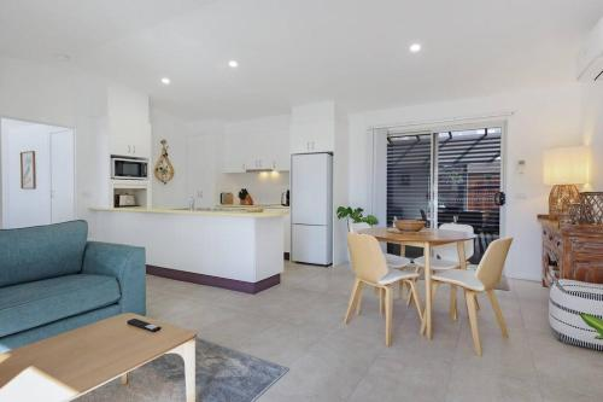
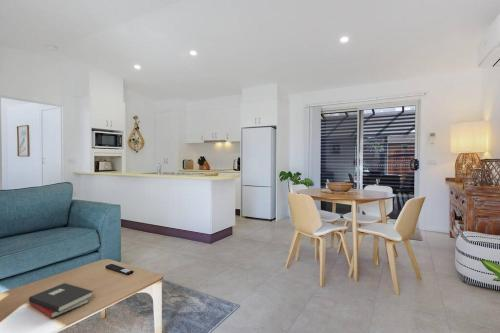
+ hardback book (61, 299)
